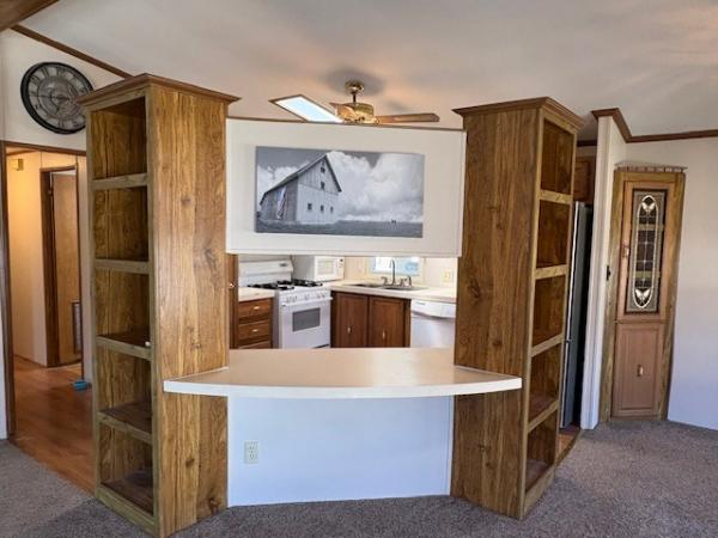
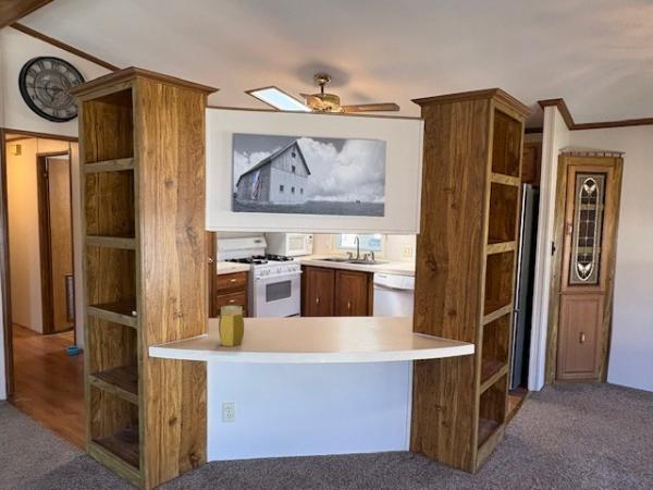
+ jar (231, 324)
